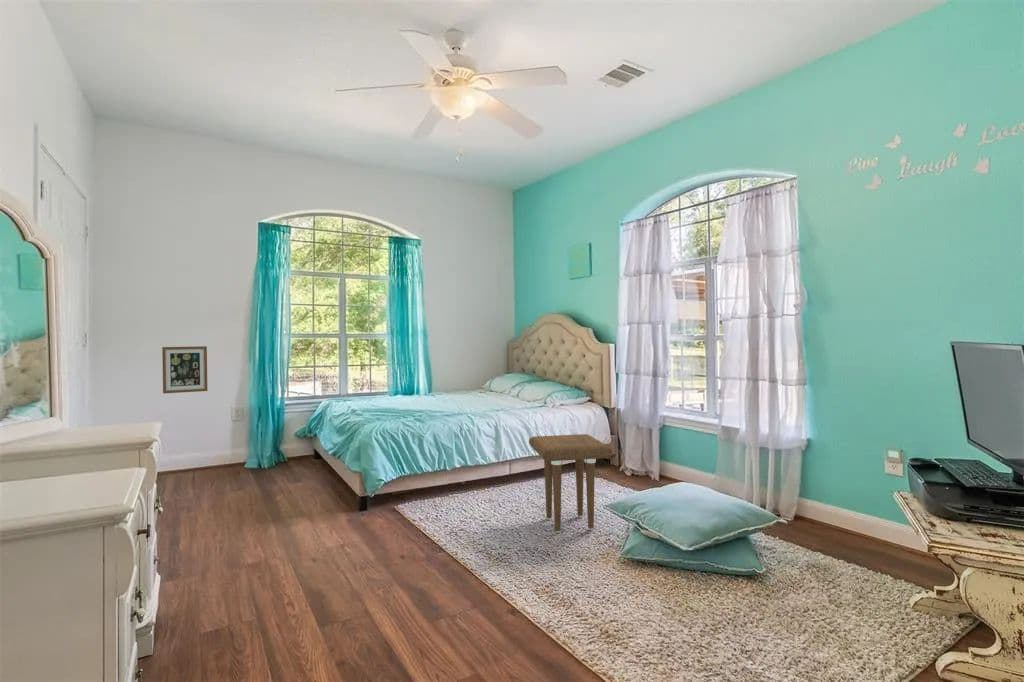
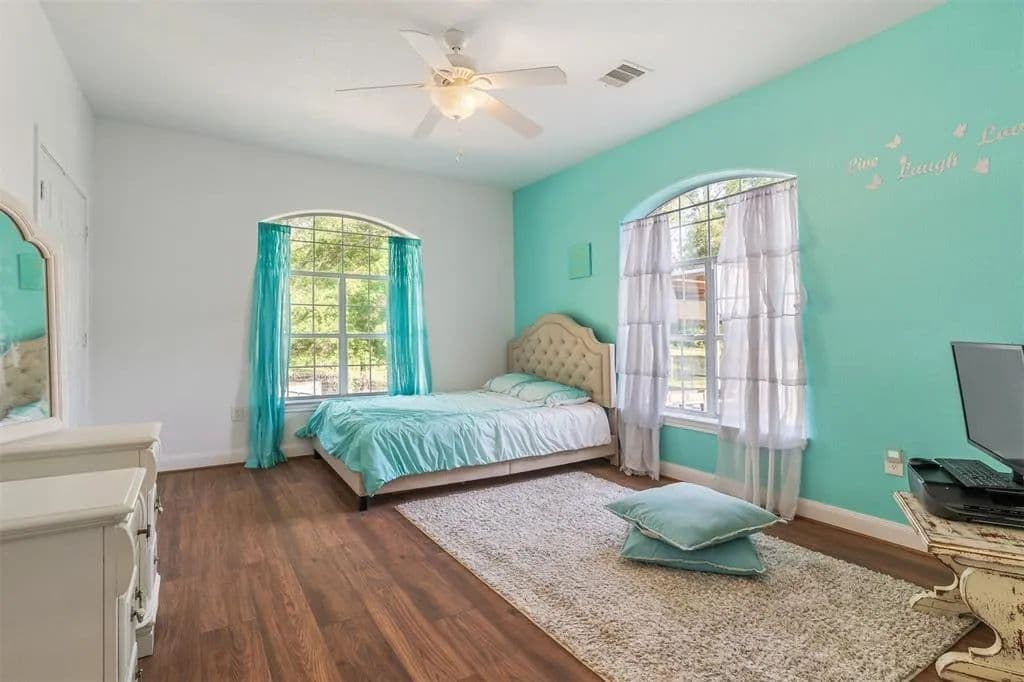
- side table (576, 482)
- wall art (185, 369)
